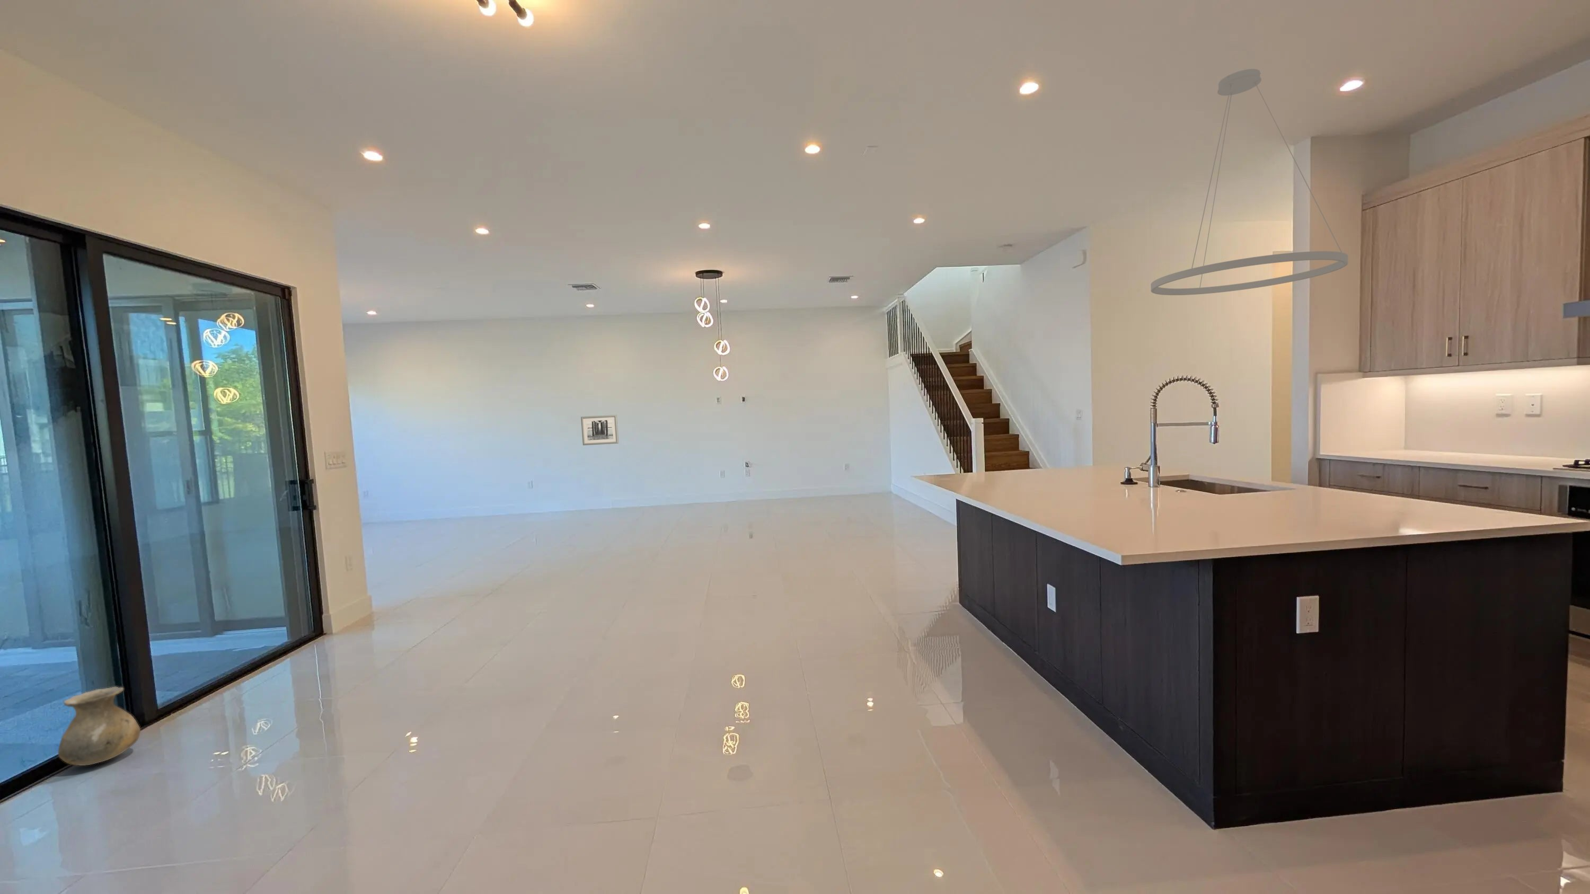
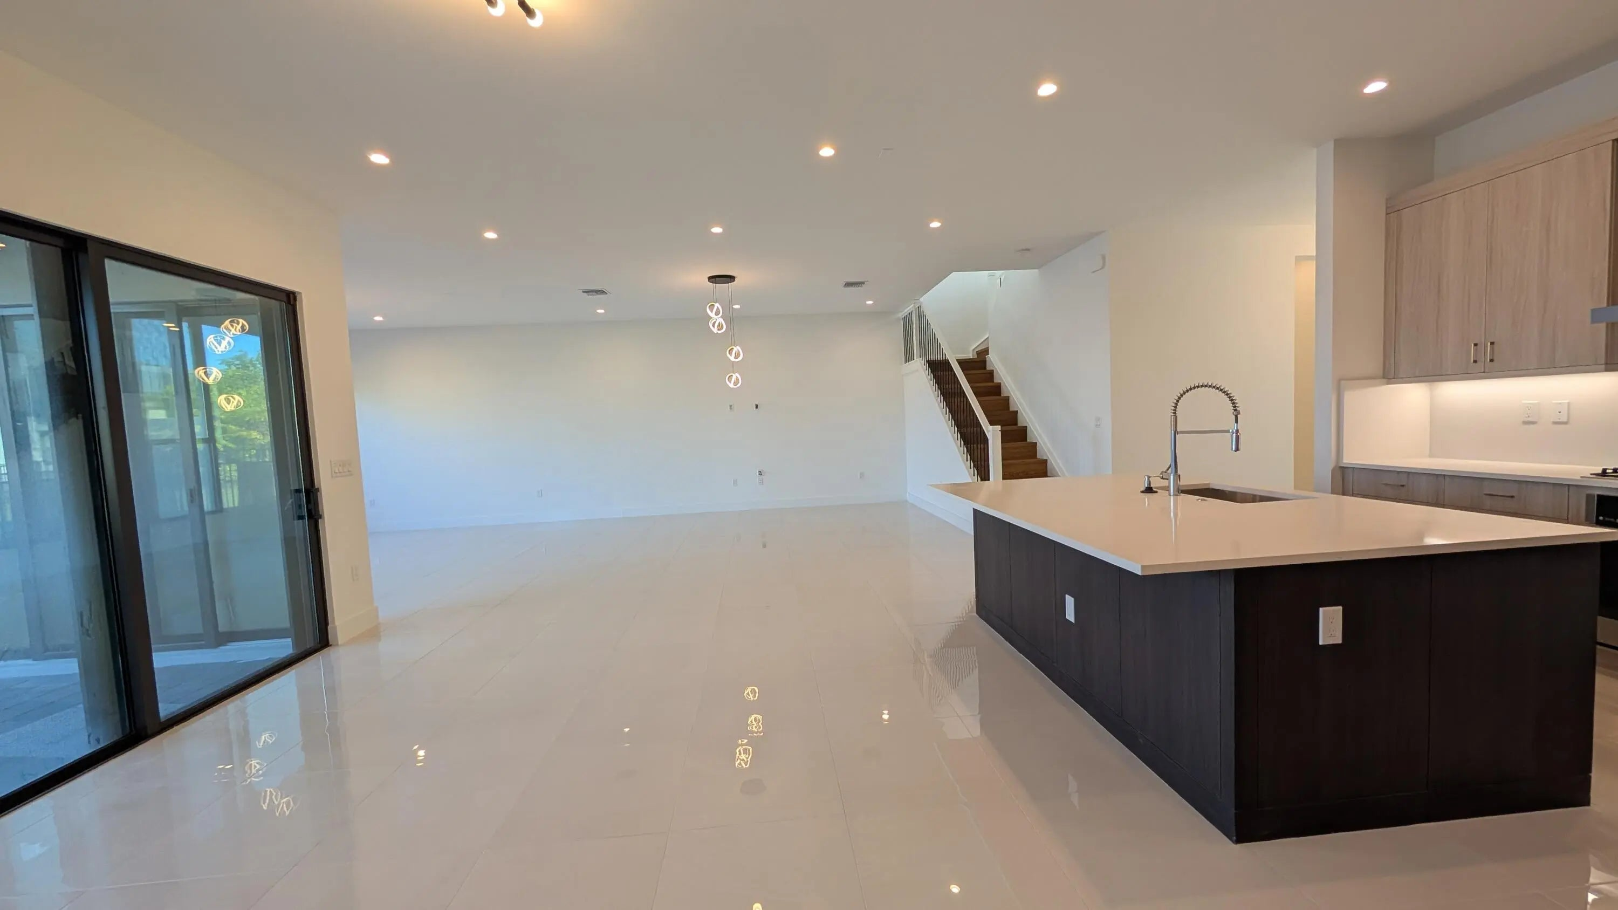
- vase (99, 727)
- wall art (600, 430)
- pendant light (1218, 177)
